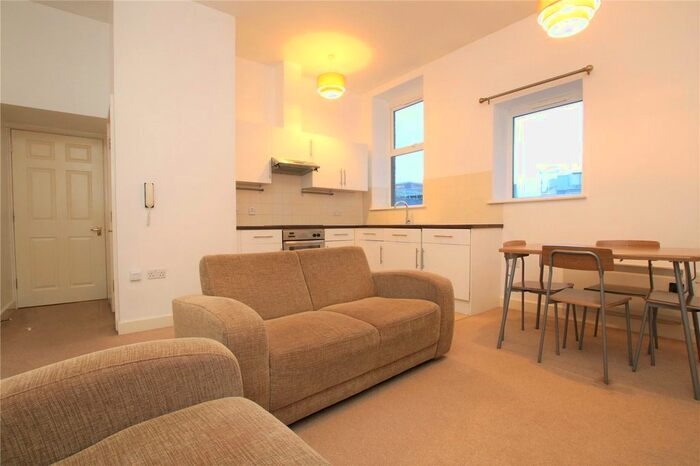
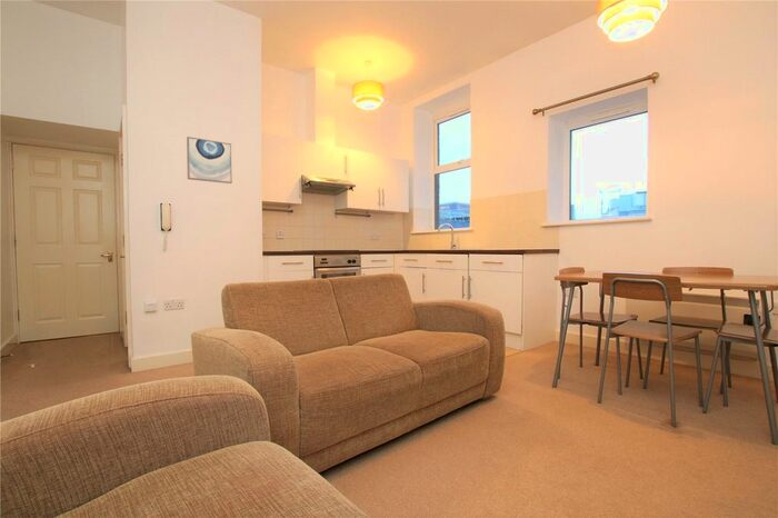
+ wall art (210, 160)
